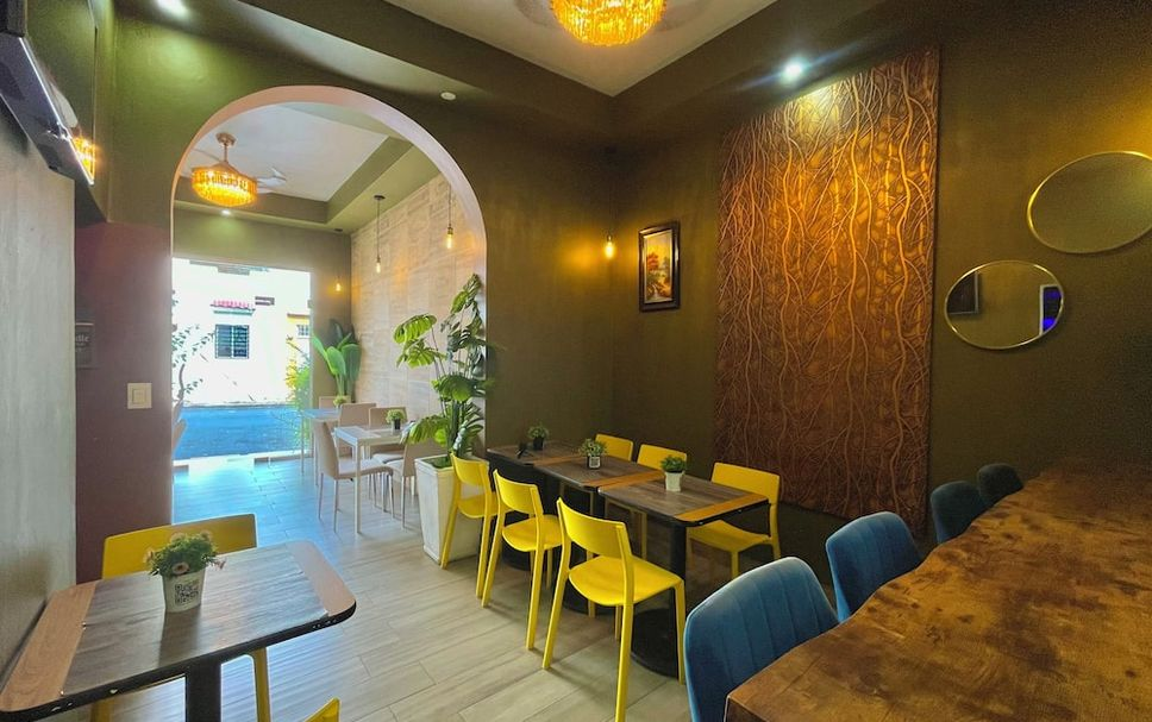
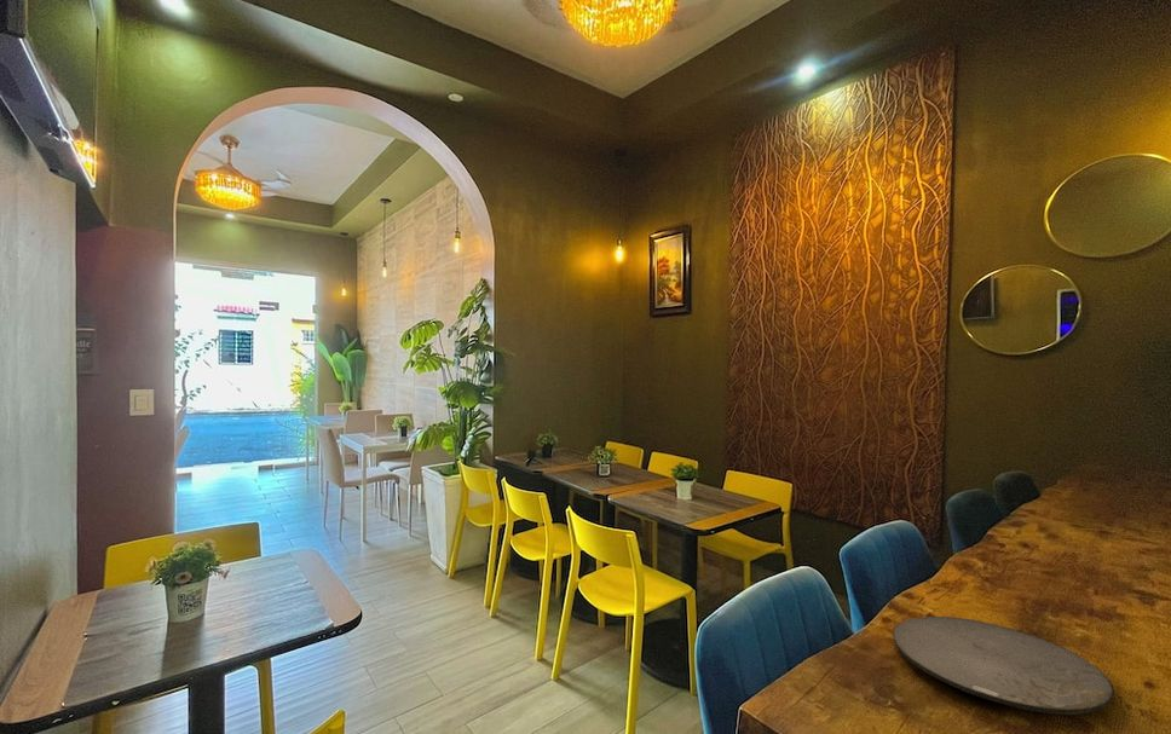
+ plate (991, 657)
